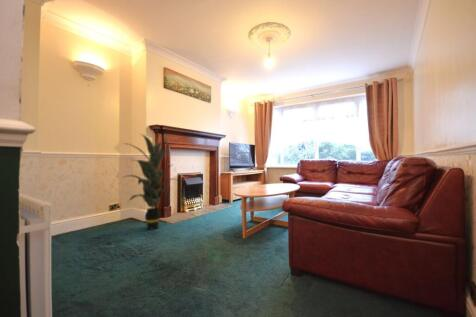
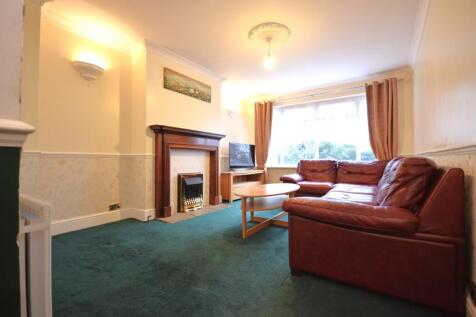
- indoor plant (148, 181)
